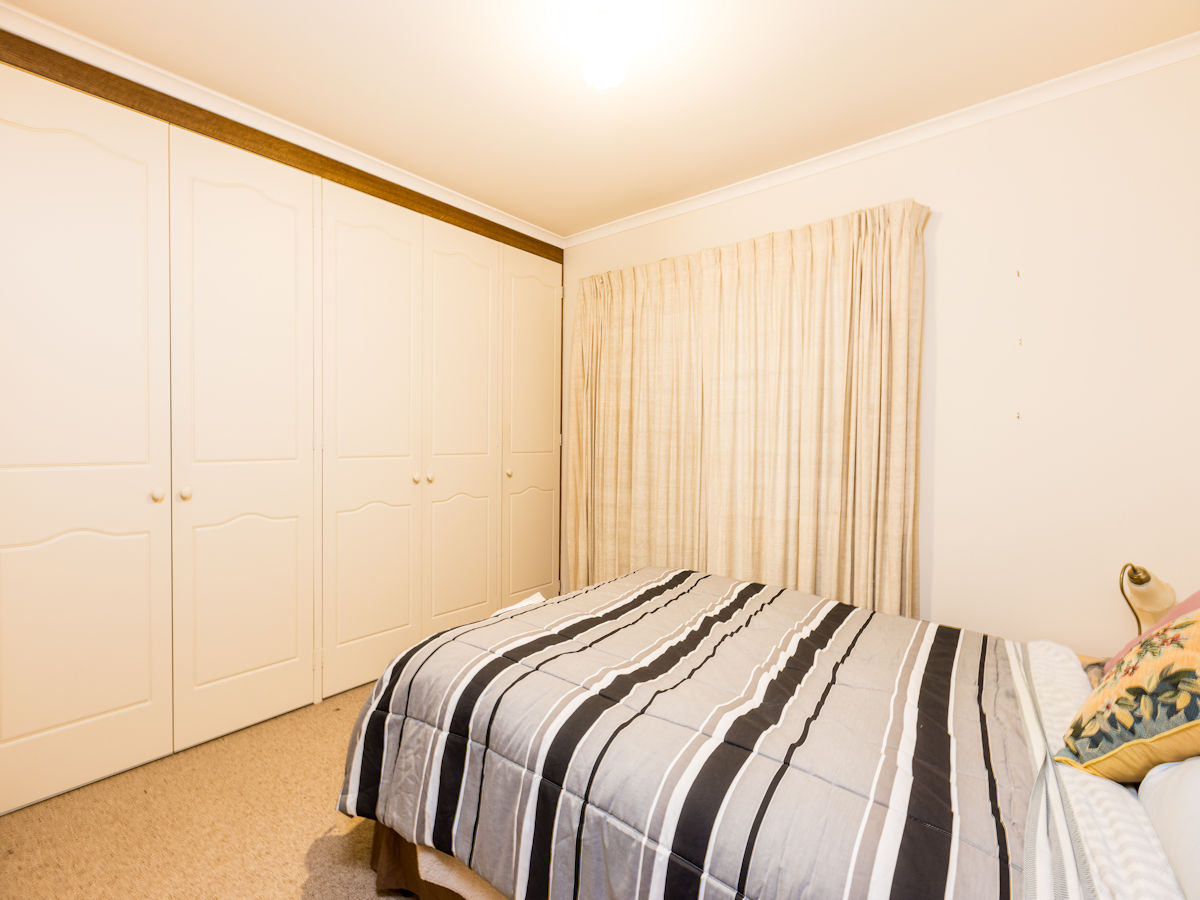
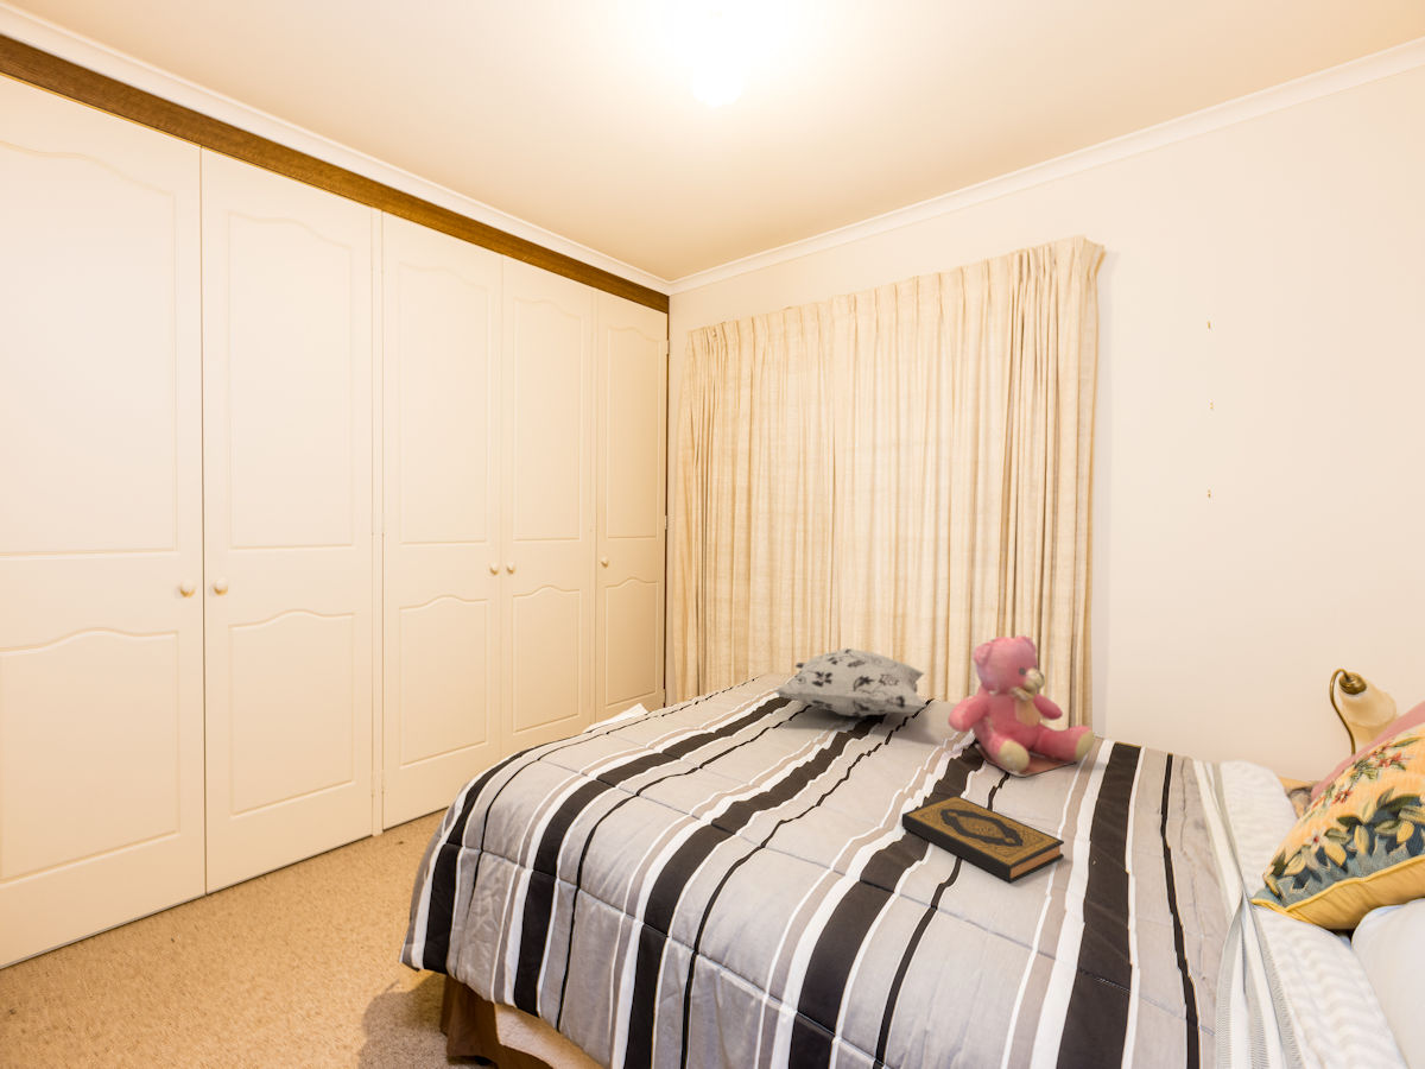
+ hardback book (978, 834)
+ teddy bear (1021, 700)
+ decorative pillow (853, 682)
